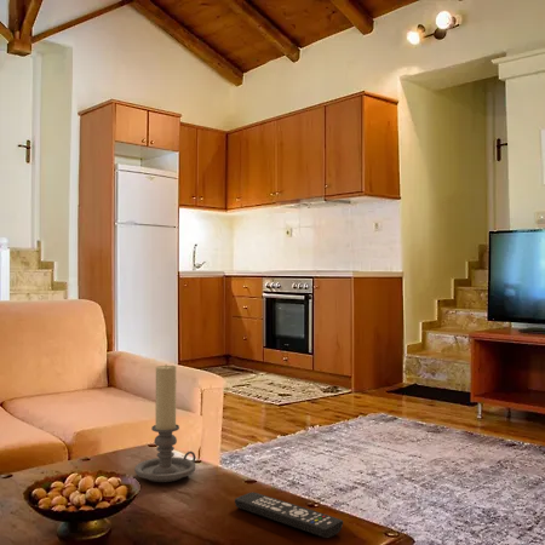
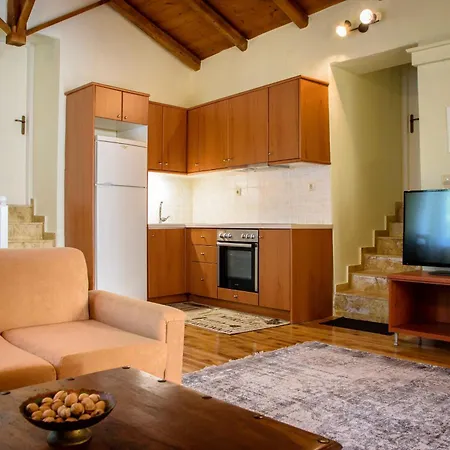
- remote control (286, 514)
- candle holder (170, 419)
